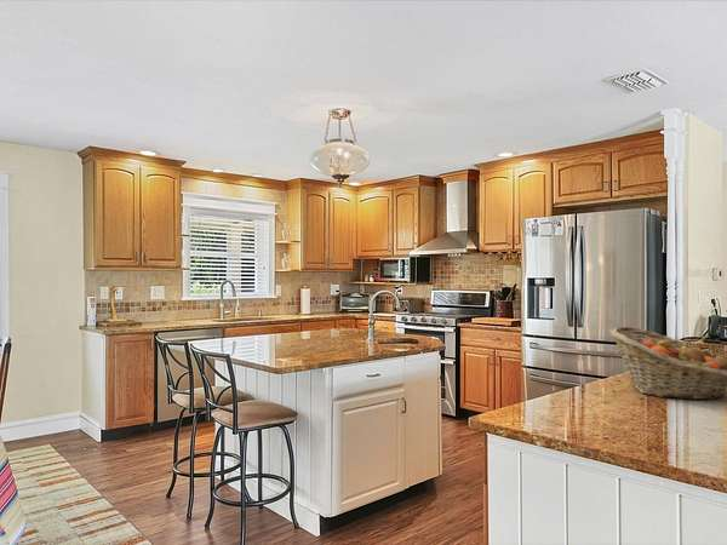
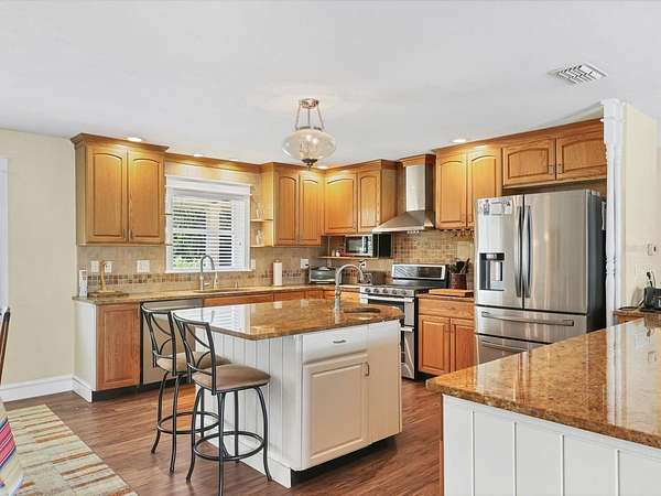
- fruit basket (670, 360)
